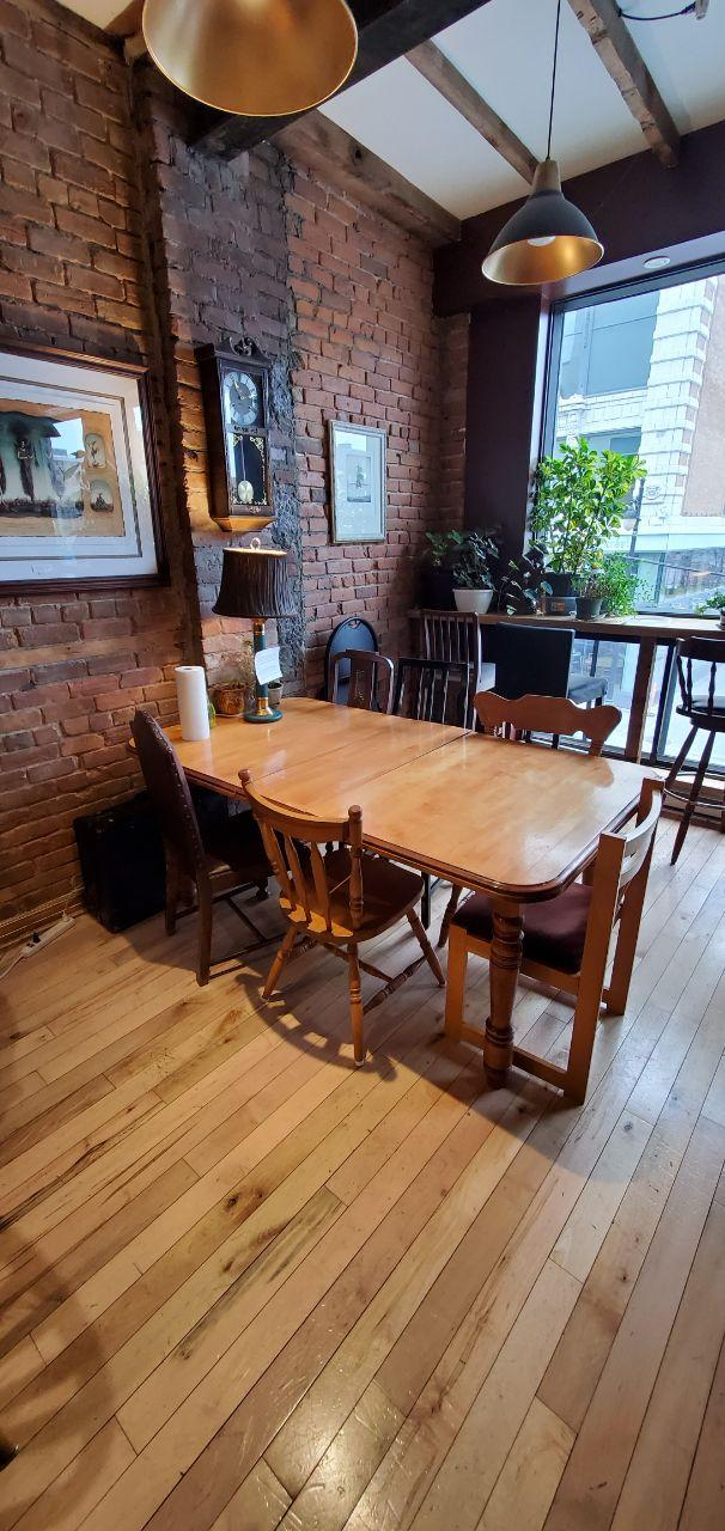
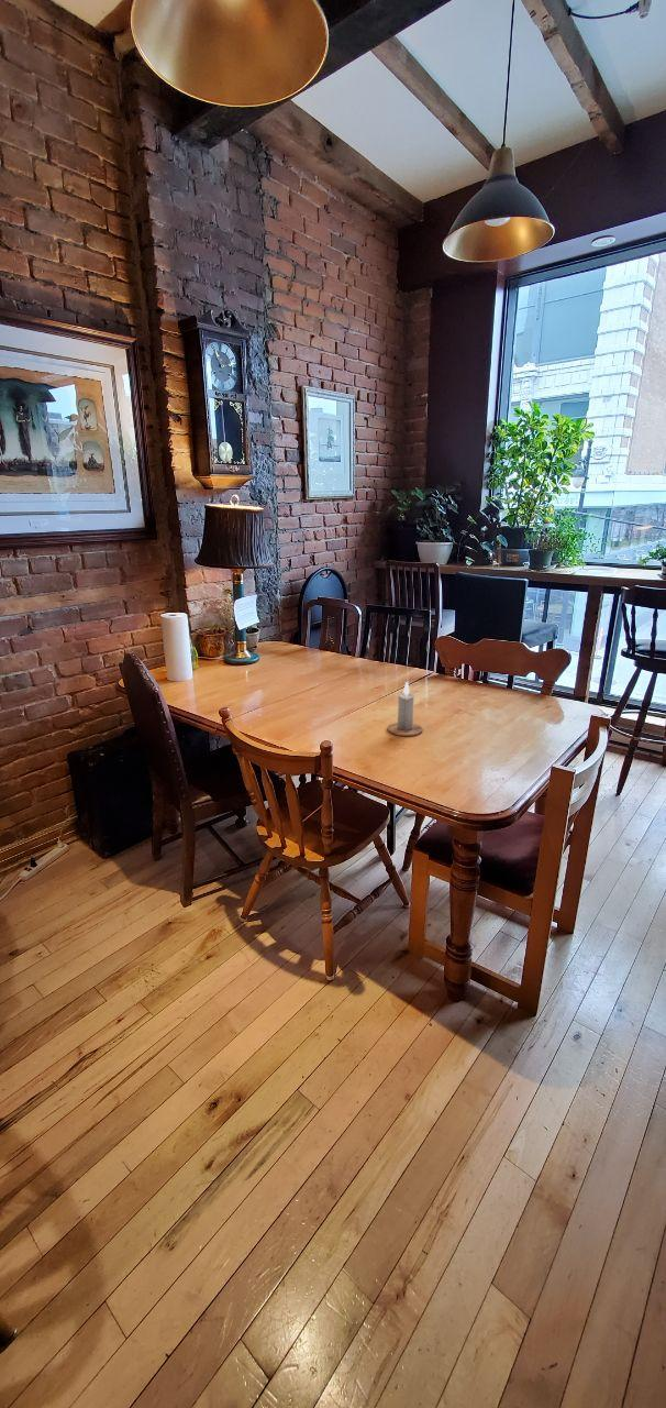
+ candle (406, 705)
